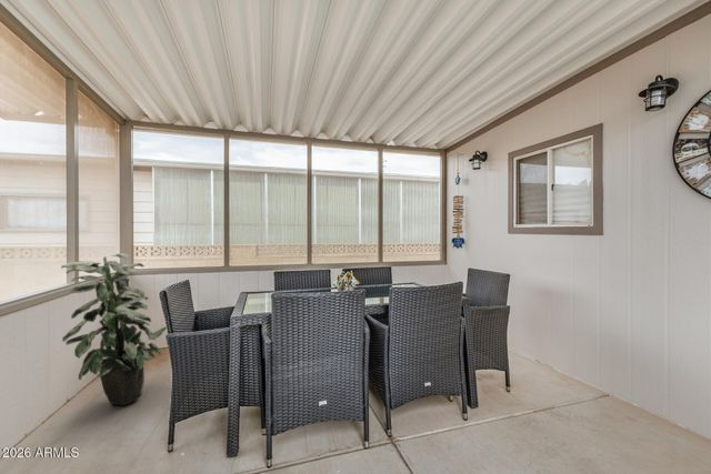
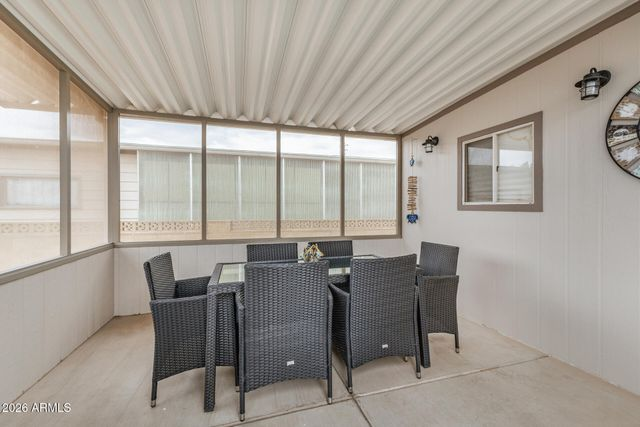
- indoor plant (114, 329)
